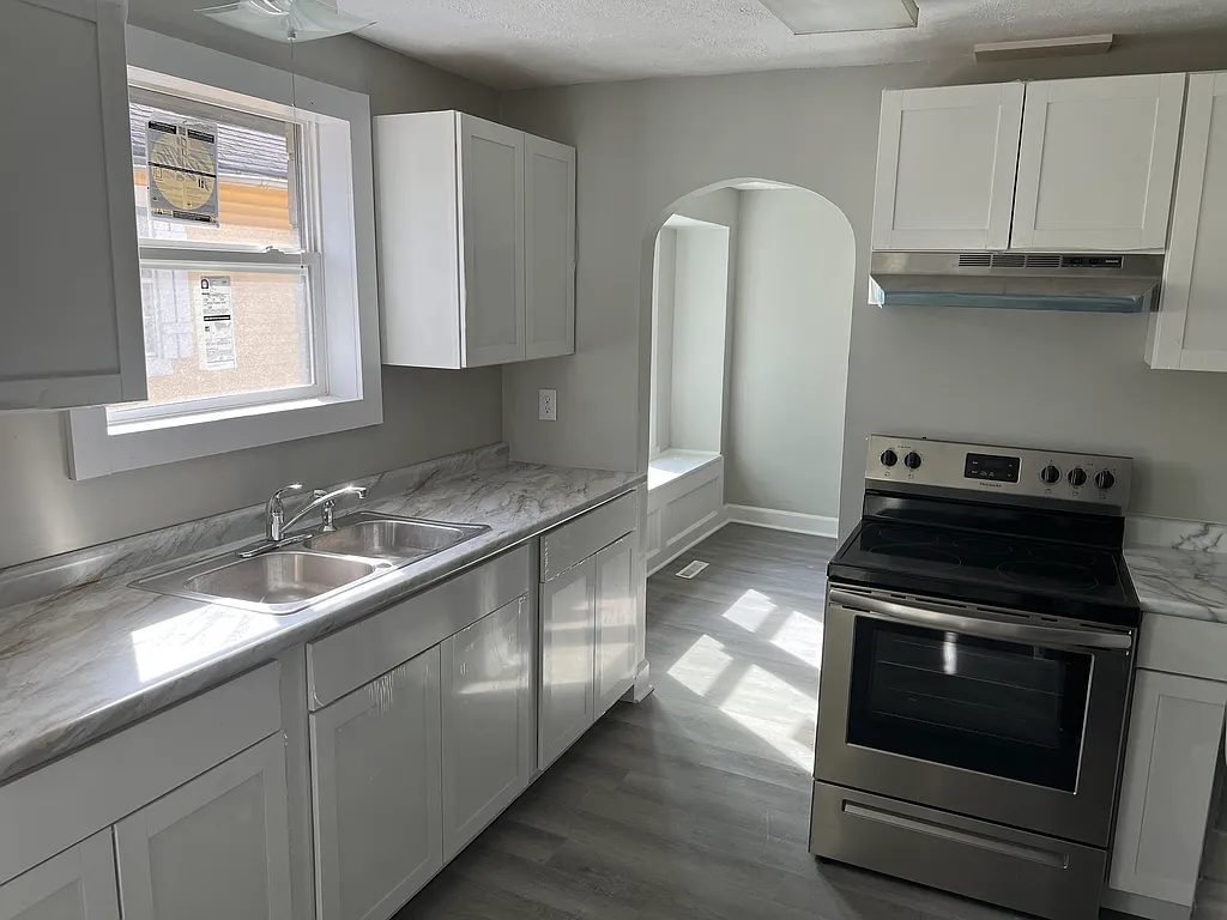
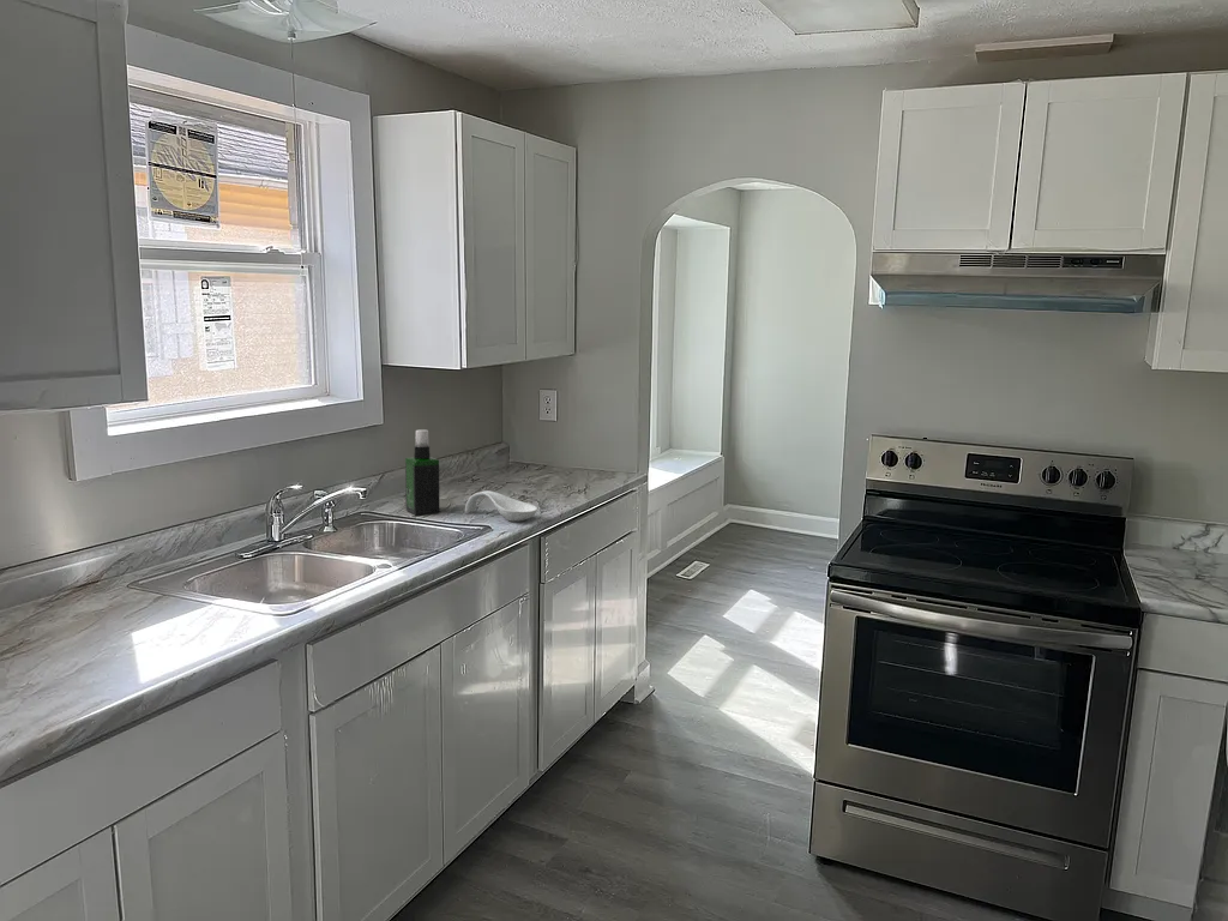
+ spray bottle (422, 470)
+ spoon rest (500, 505)
